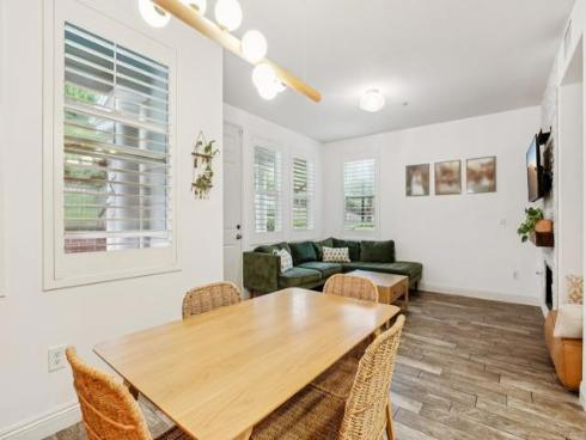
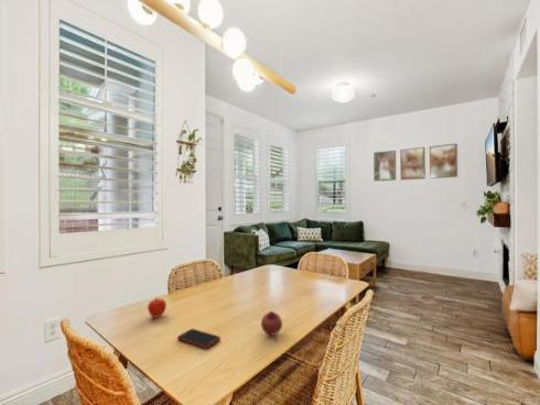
+ fruit (156, 307)
+ fruit (271, 321)
+ cell phone (198, 338)
